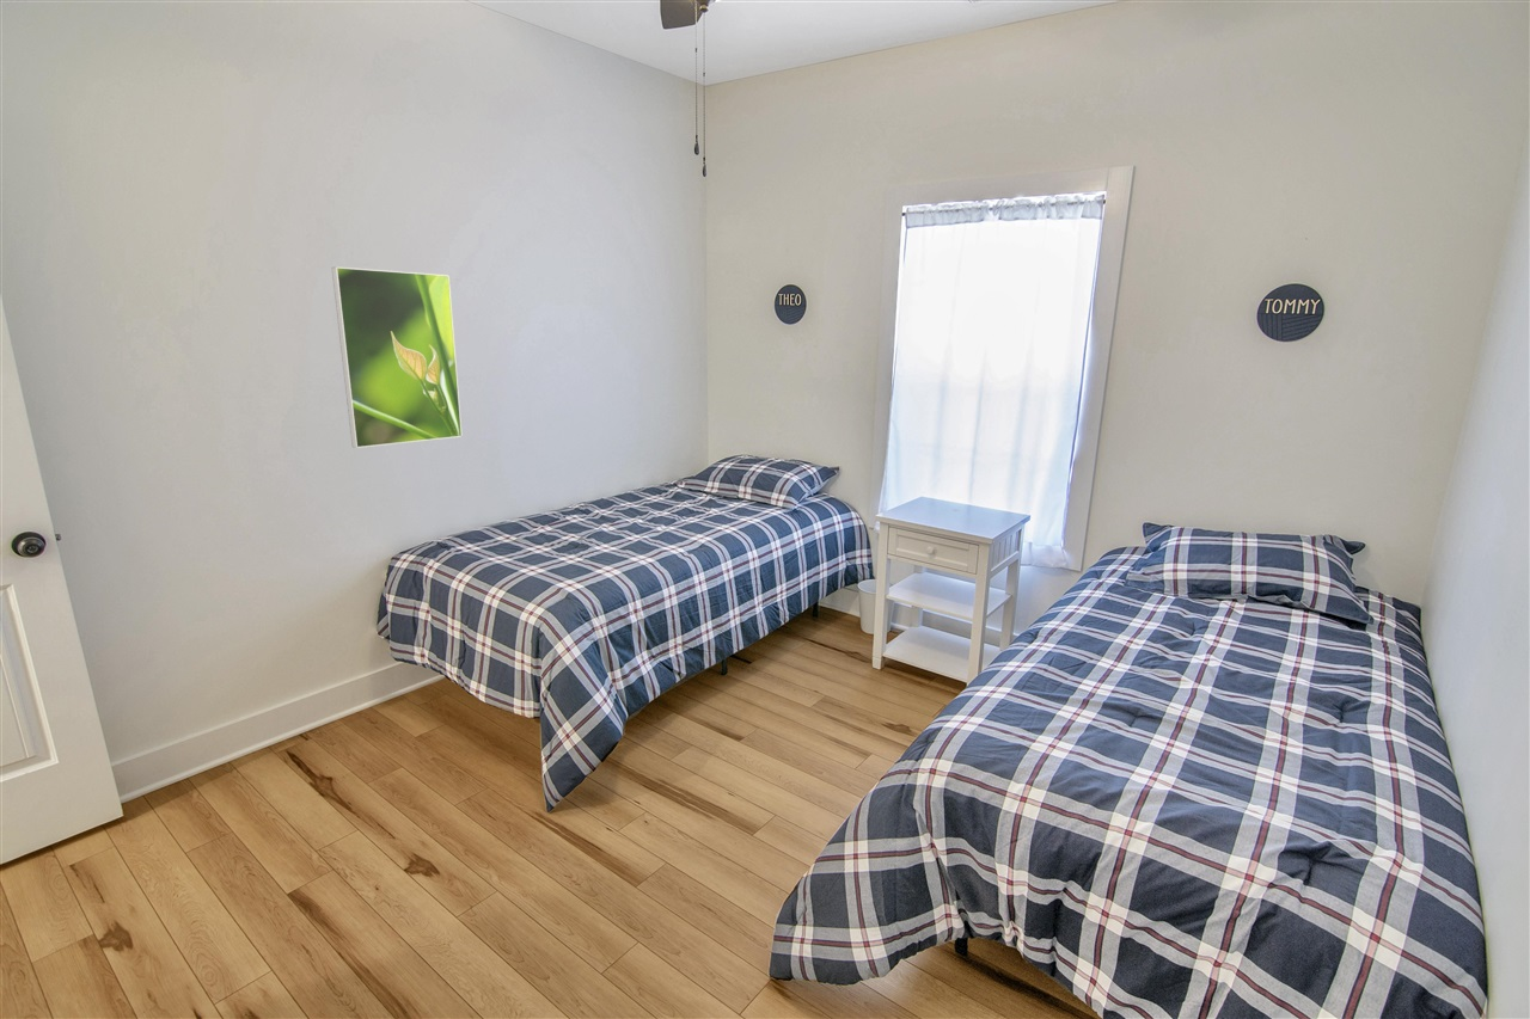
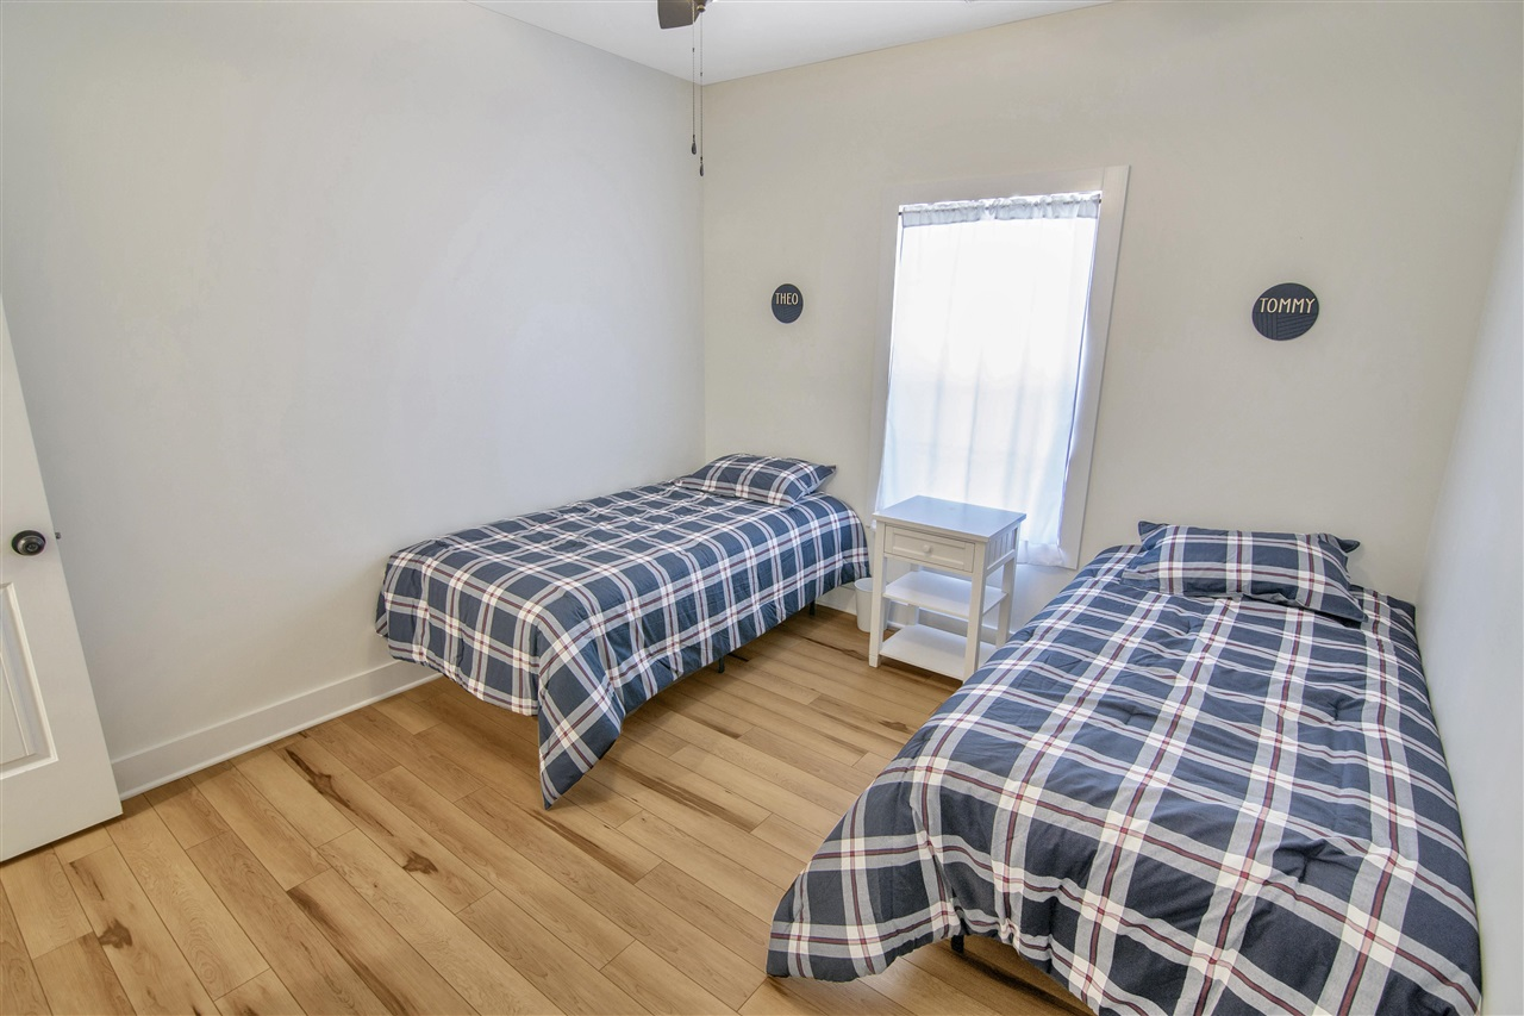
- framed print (402, 358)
